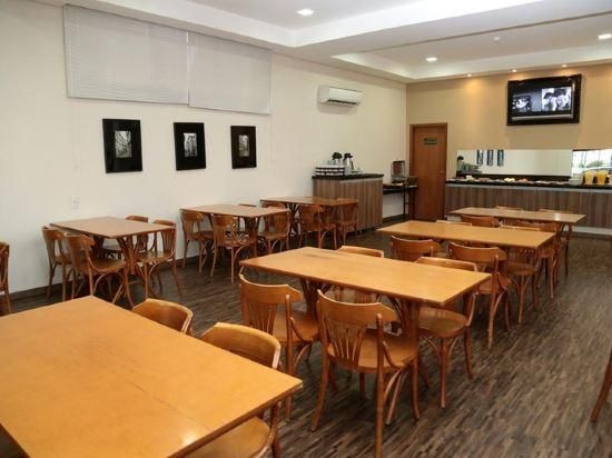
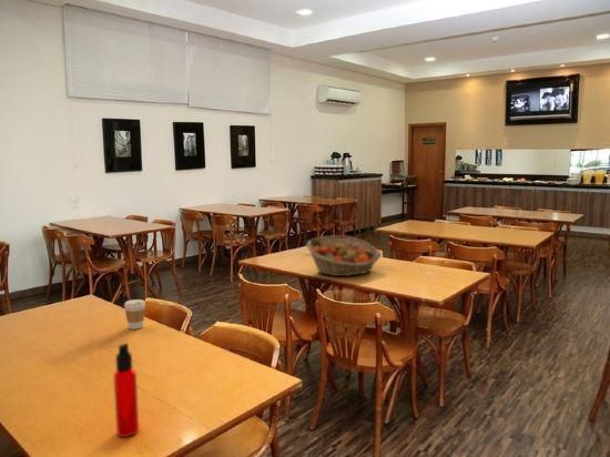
+ water bottle (125, 387)
+ fruit basket (343, 255)
+ coffee cup (134, 313)
